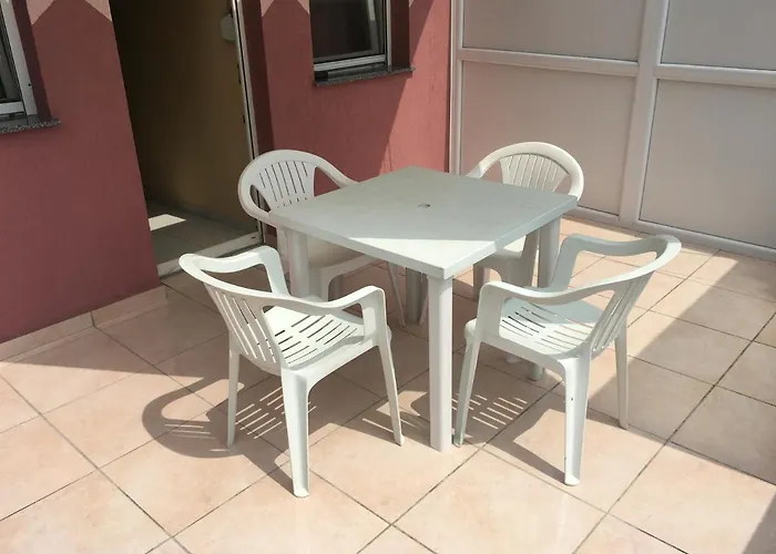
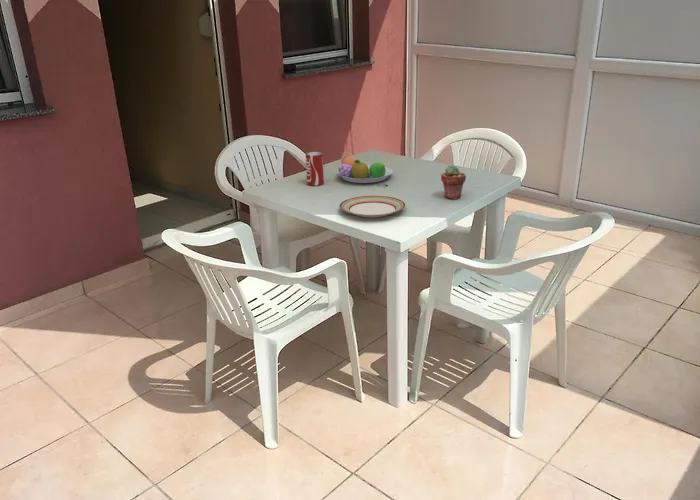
+ fruit bowl (365, 166)
+ potted succulent (453, 180)
+ beverage can (314, 168)
+ plate (372, 207)
